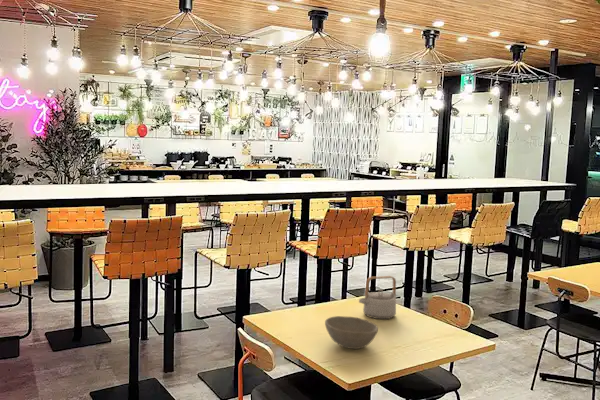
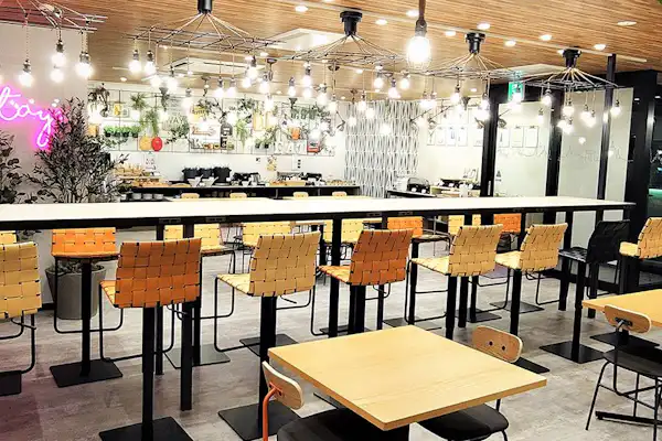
- teapot (377, 296)
- bowl (351, 333)
